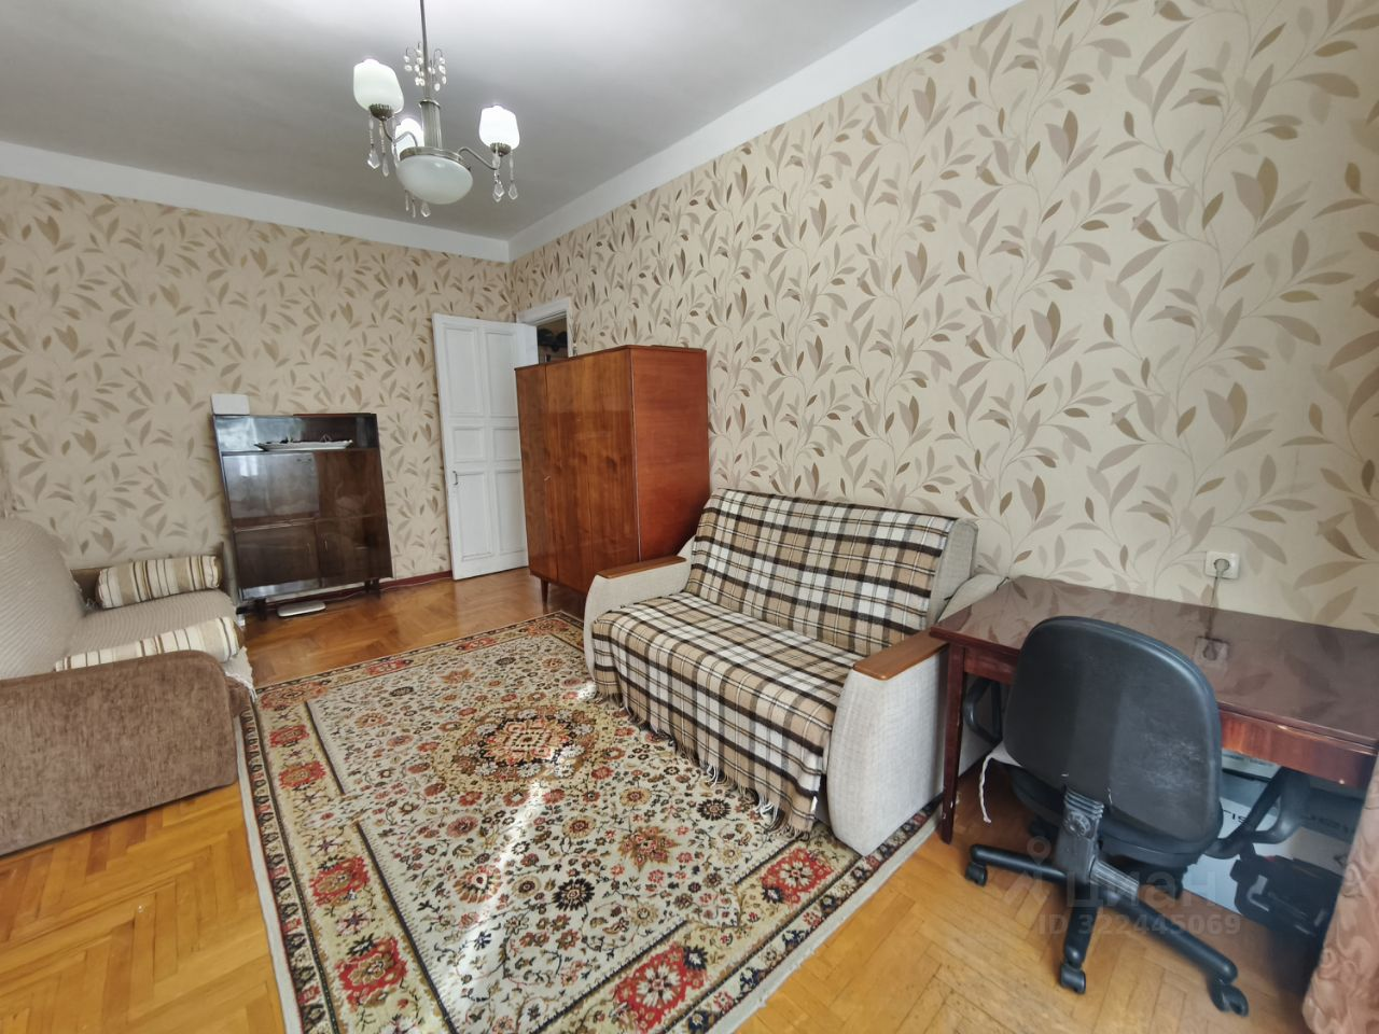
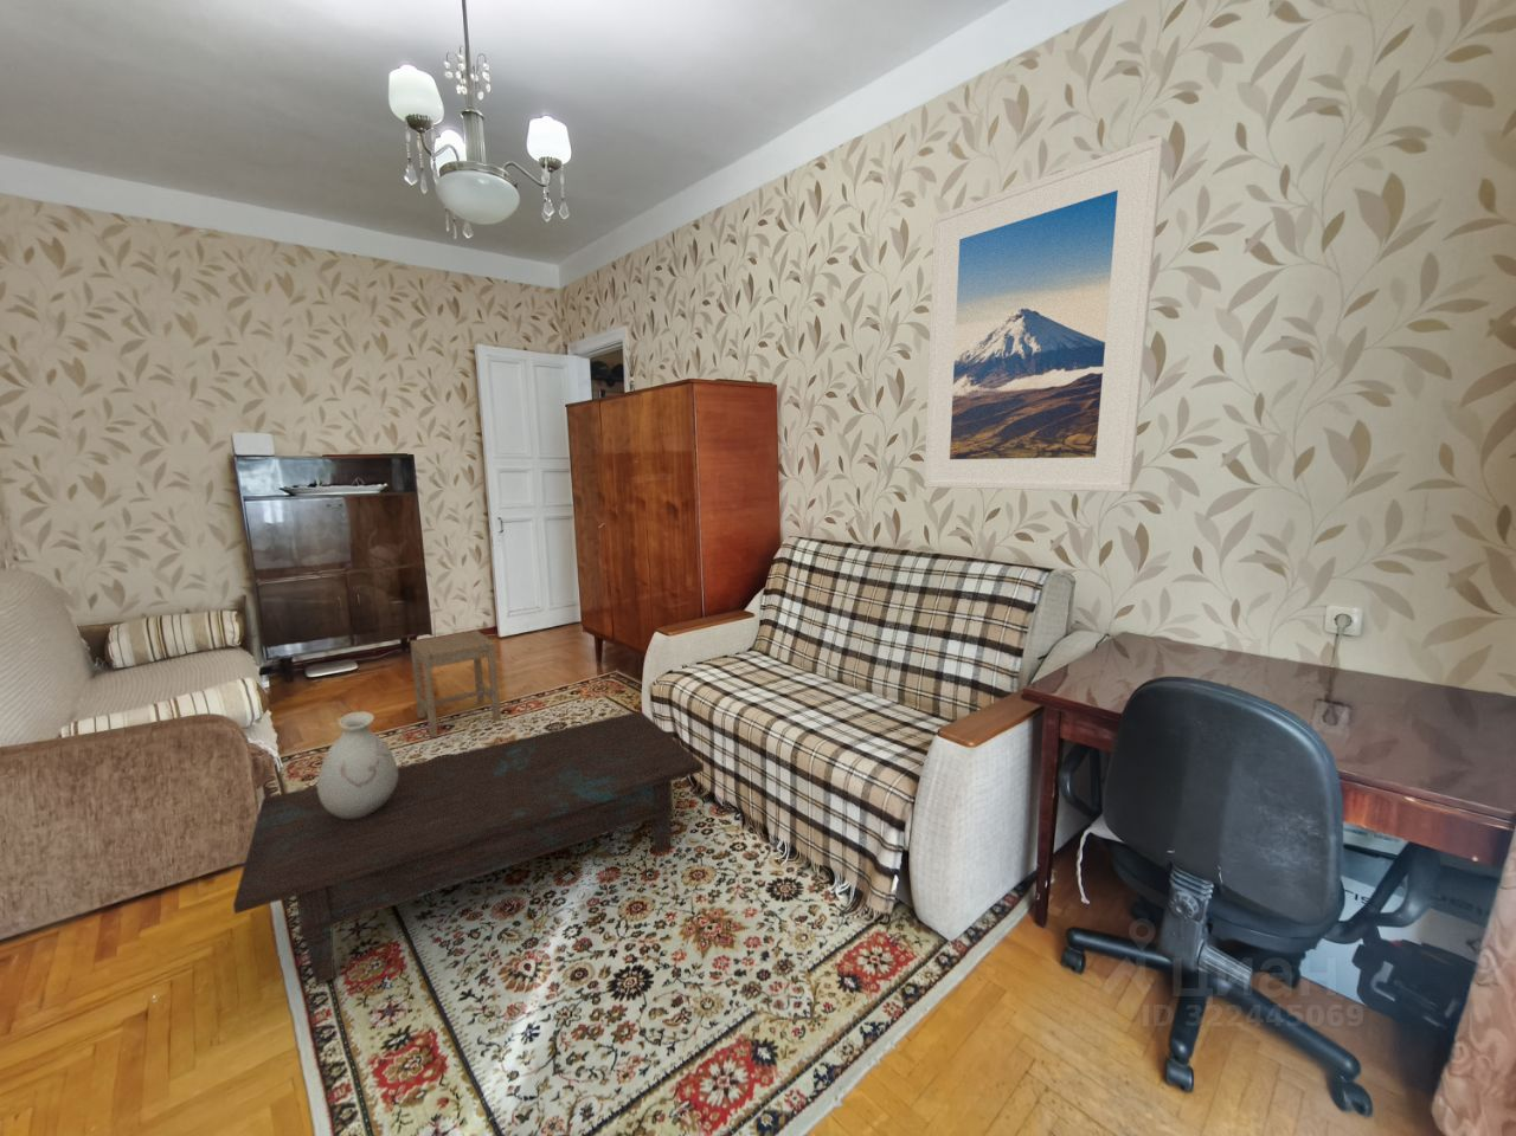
+ stool (457, 694)
+ vase (357, 761)
+ coffee table (498, 823)
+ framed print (1023, 341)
